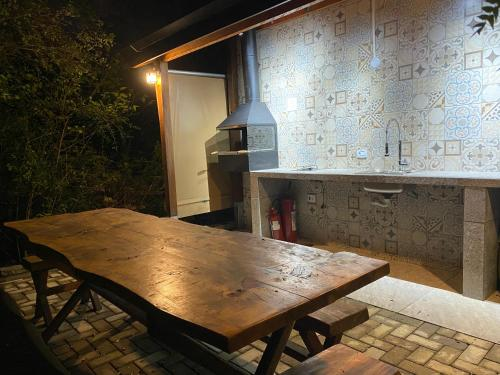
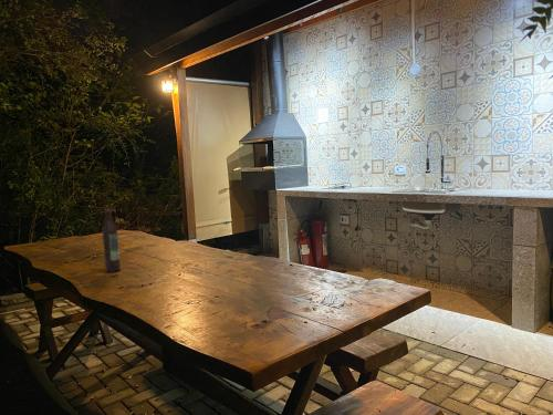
+ wine bottle (109, 240)
